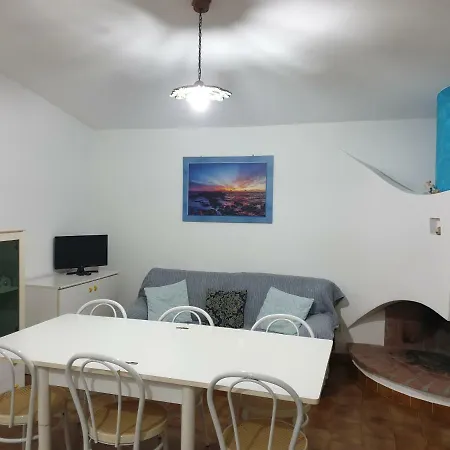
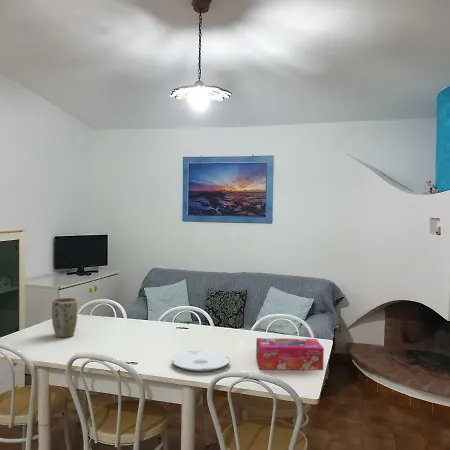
+ tissue box (288, 353)
+ plate (200, 361)
+ plant pot (64, 317)
